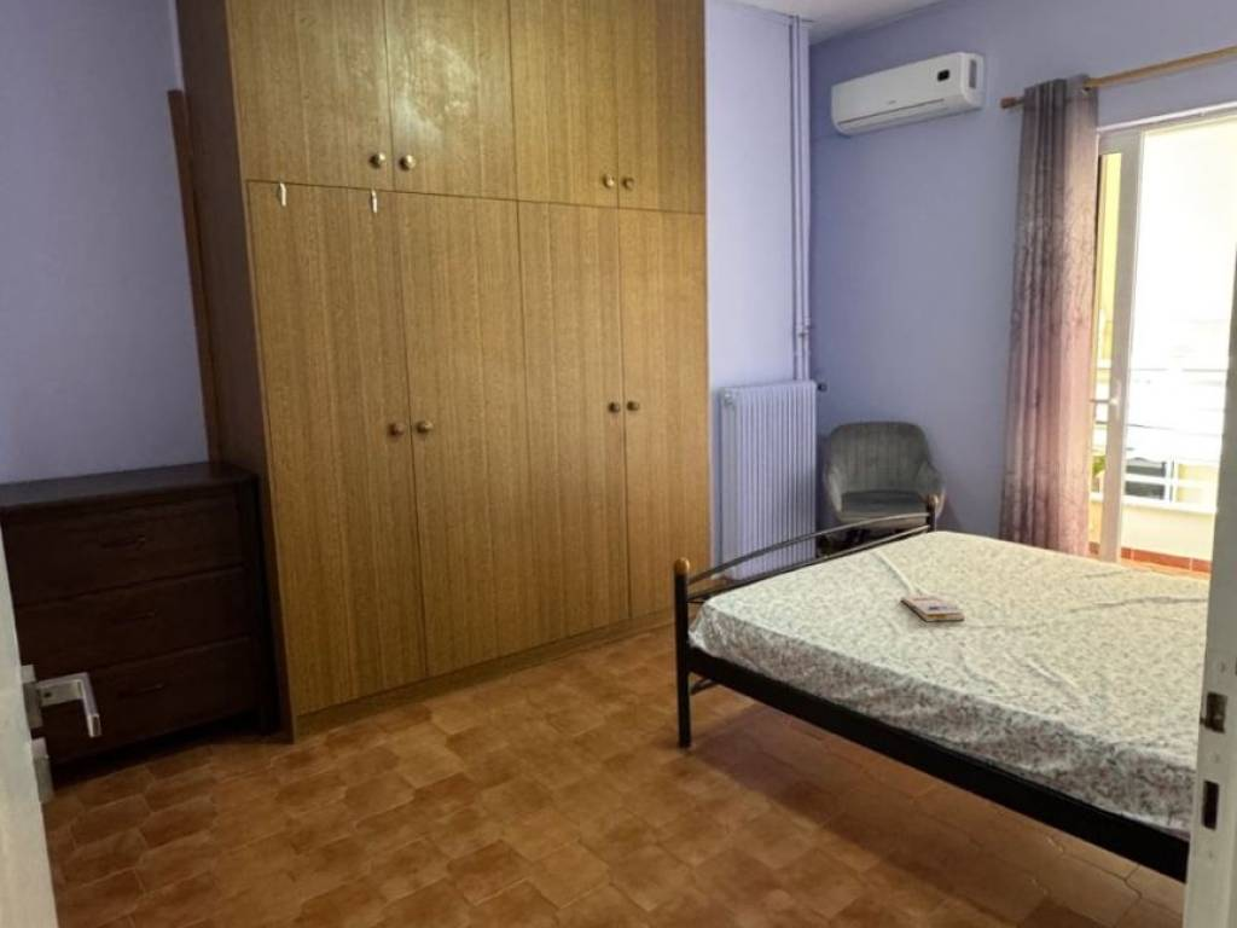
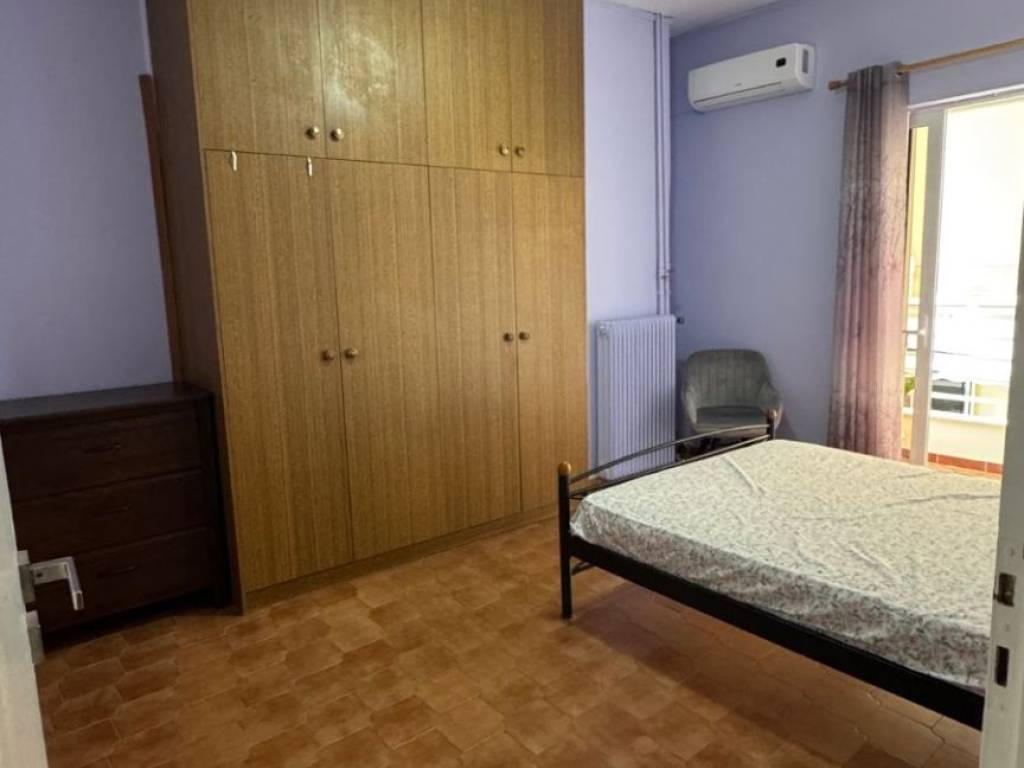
- paperback book (935, 607)
